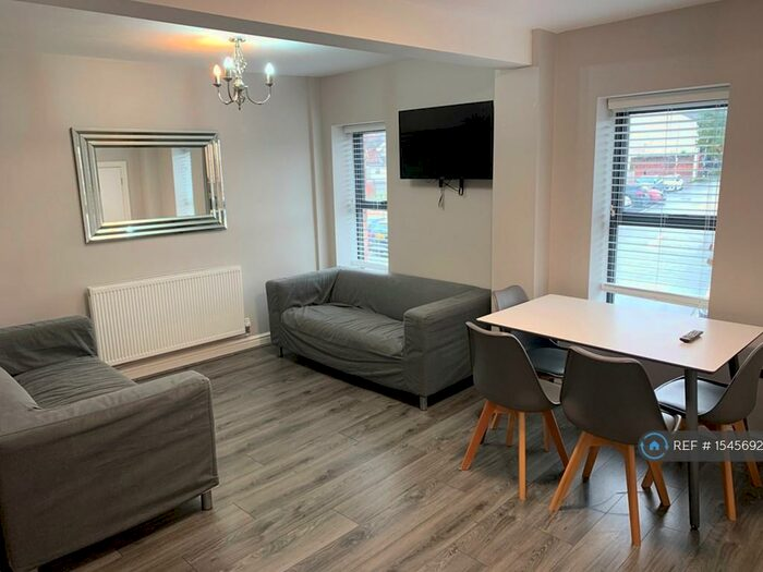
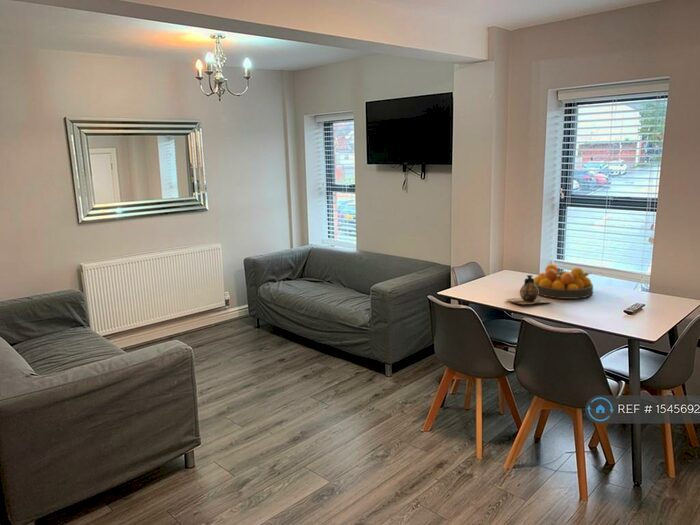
+ vase (527, 288)
+ fruit bowl (562, 279)
